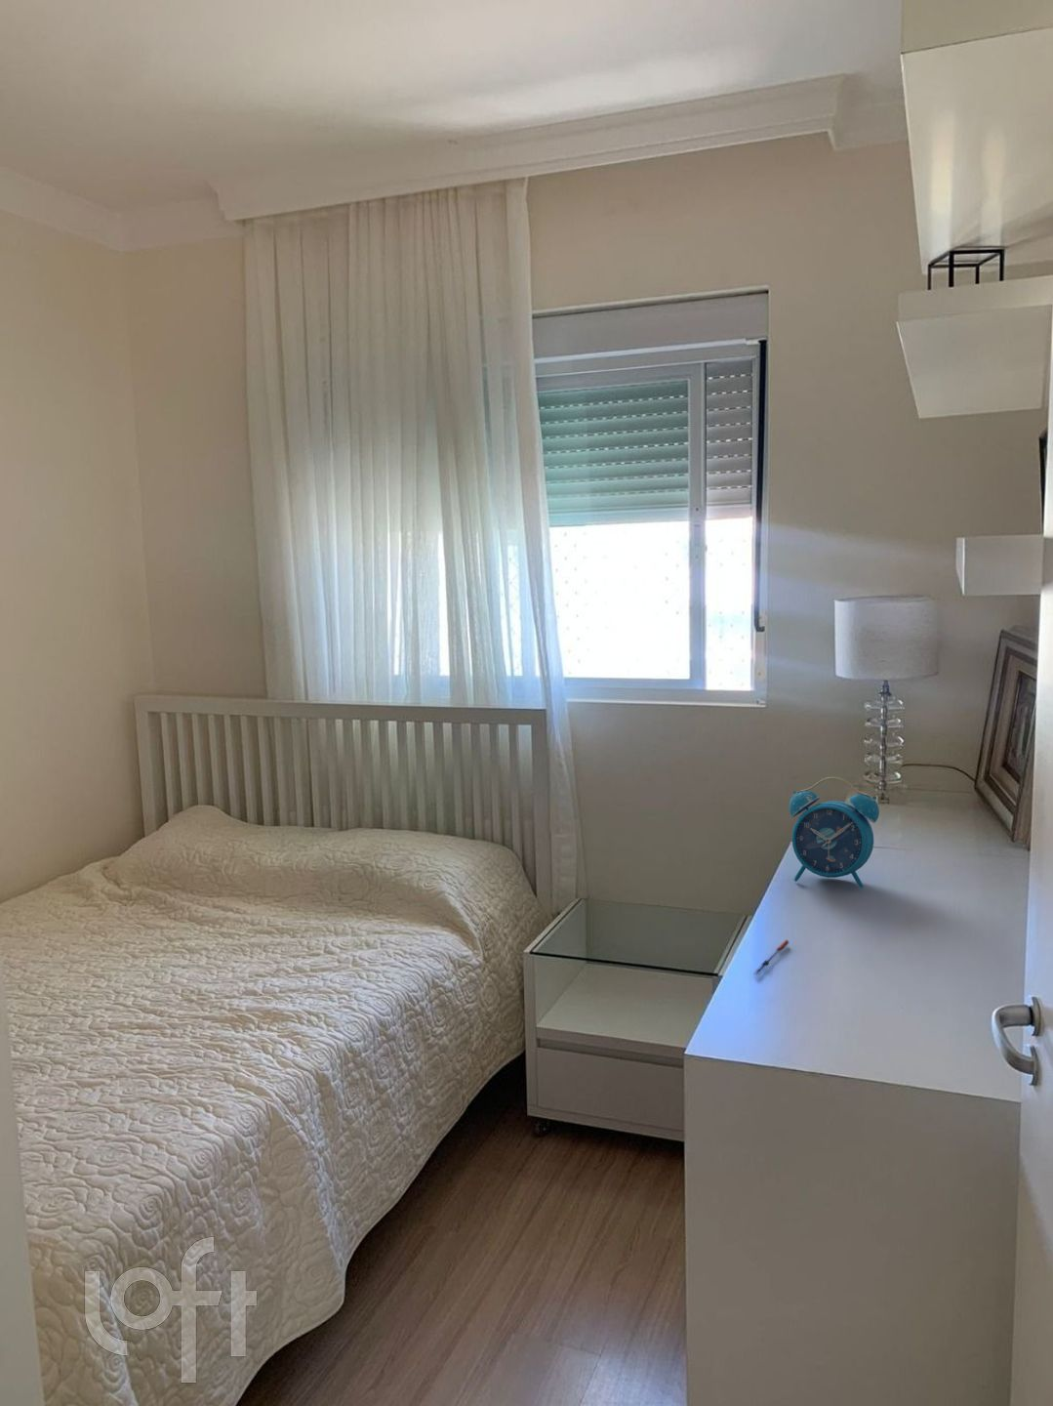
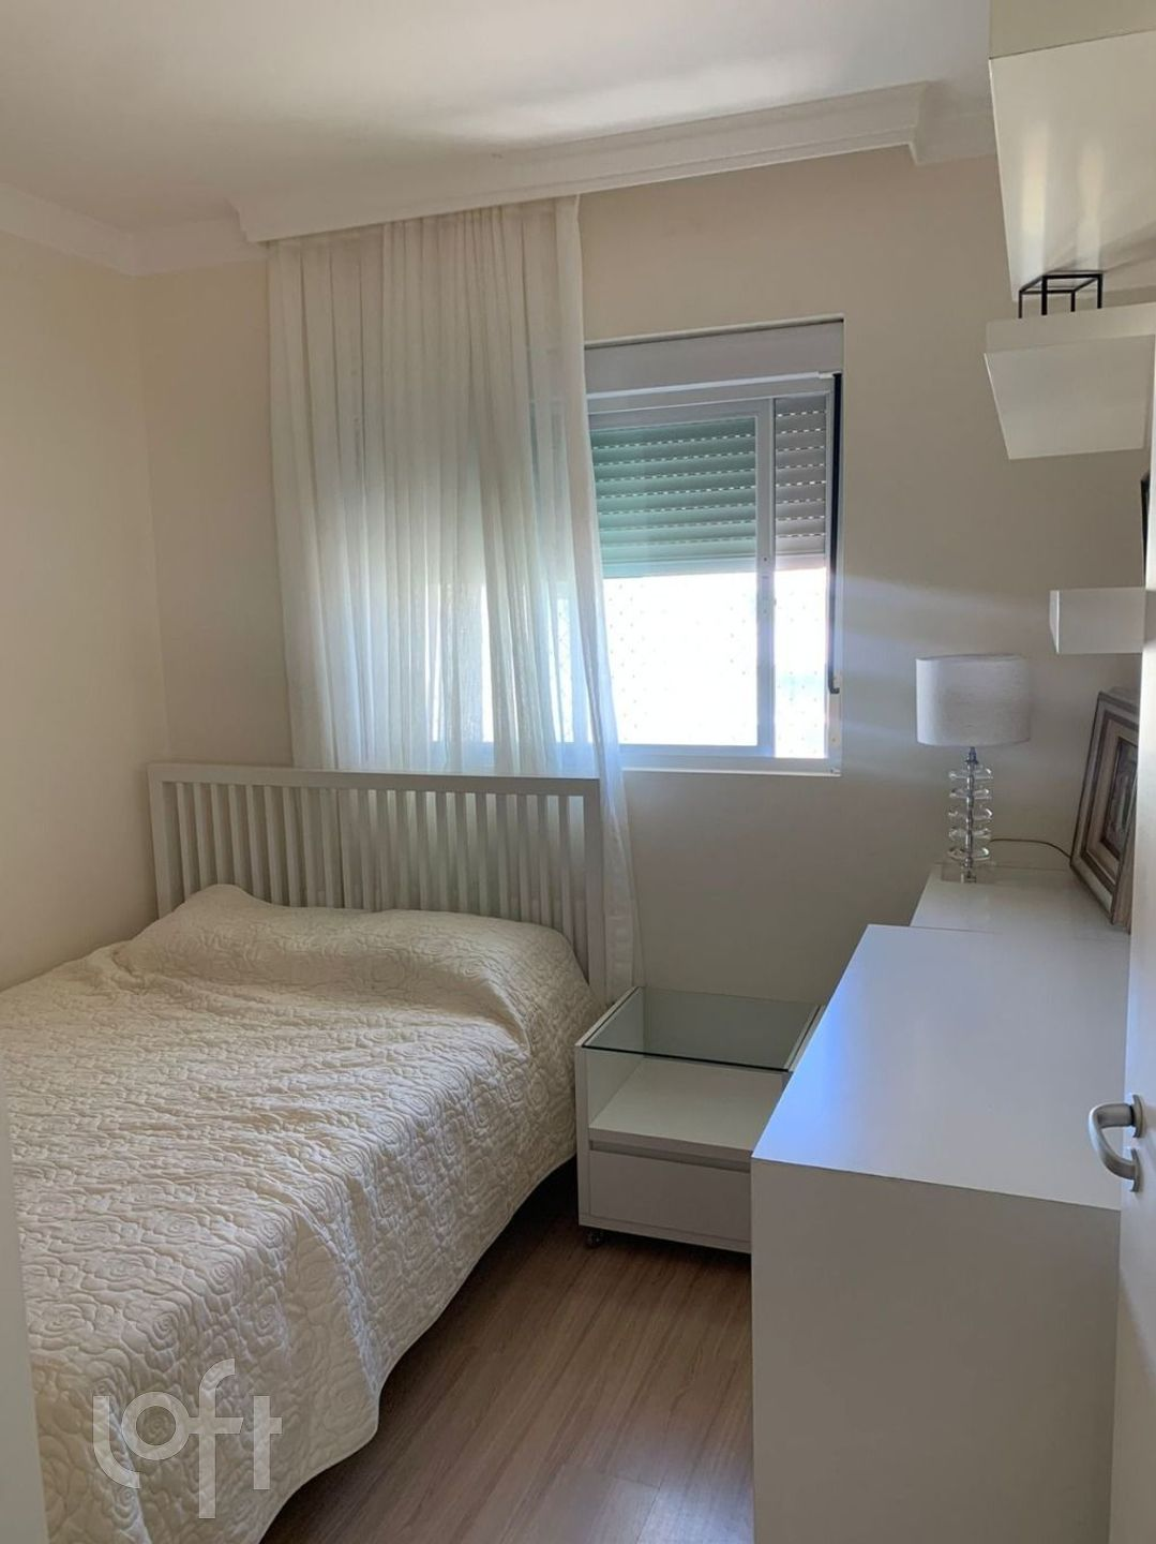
- pen (771, 956)
- alarm clock (832, 830)
